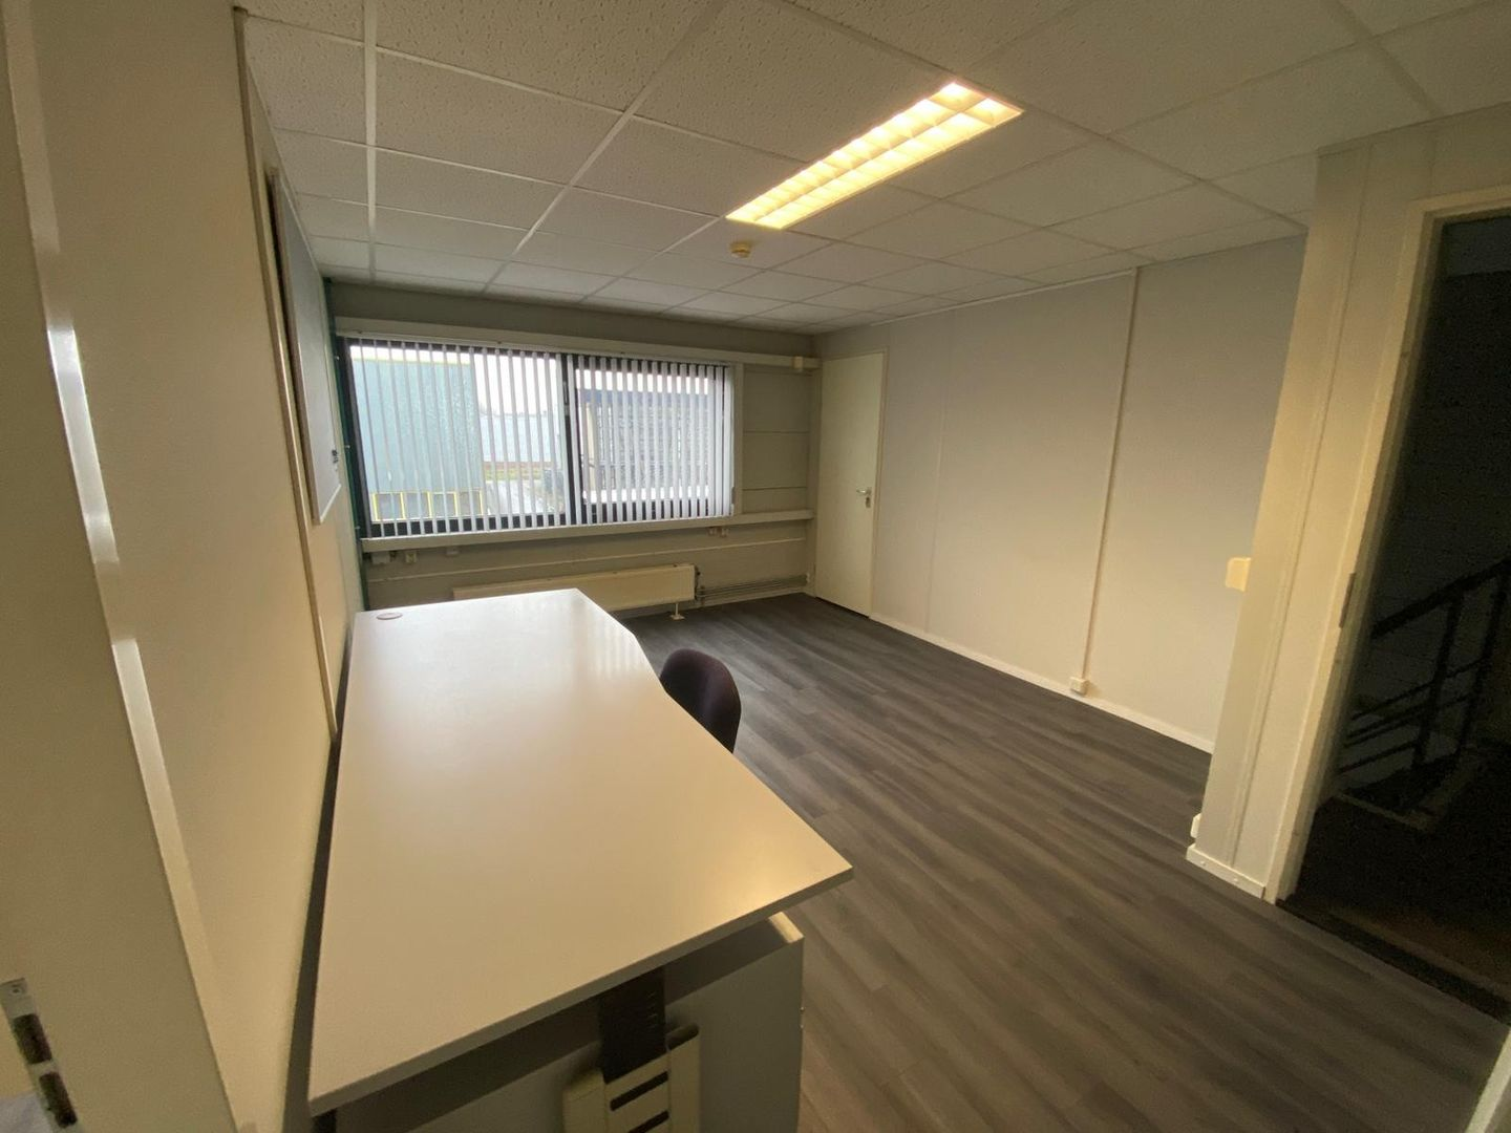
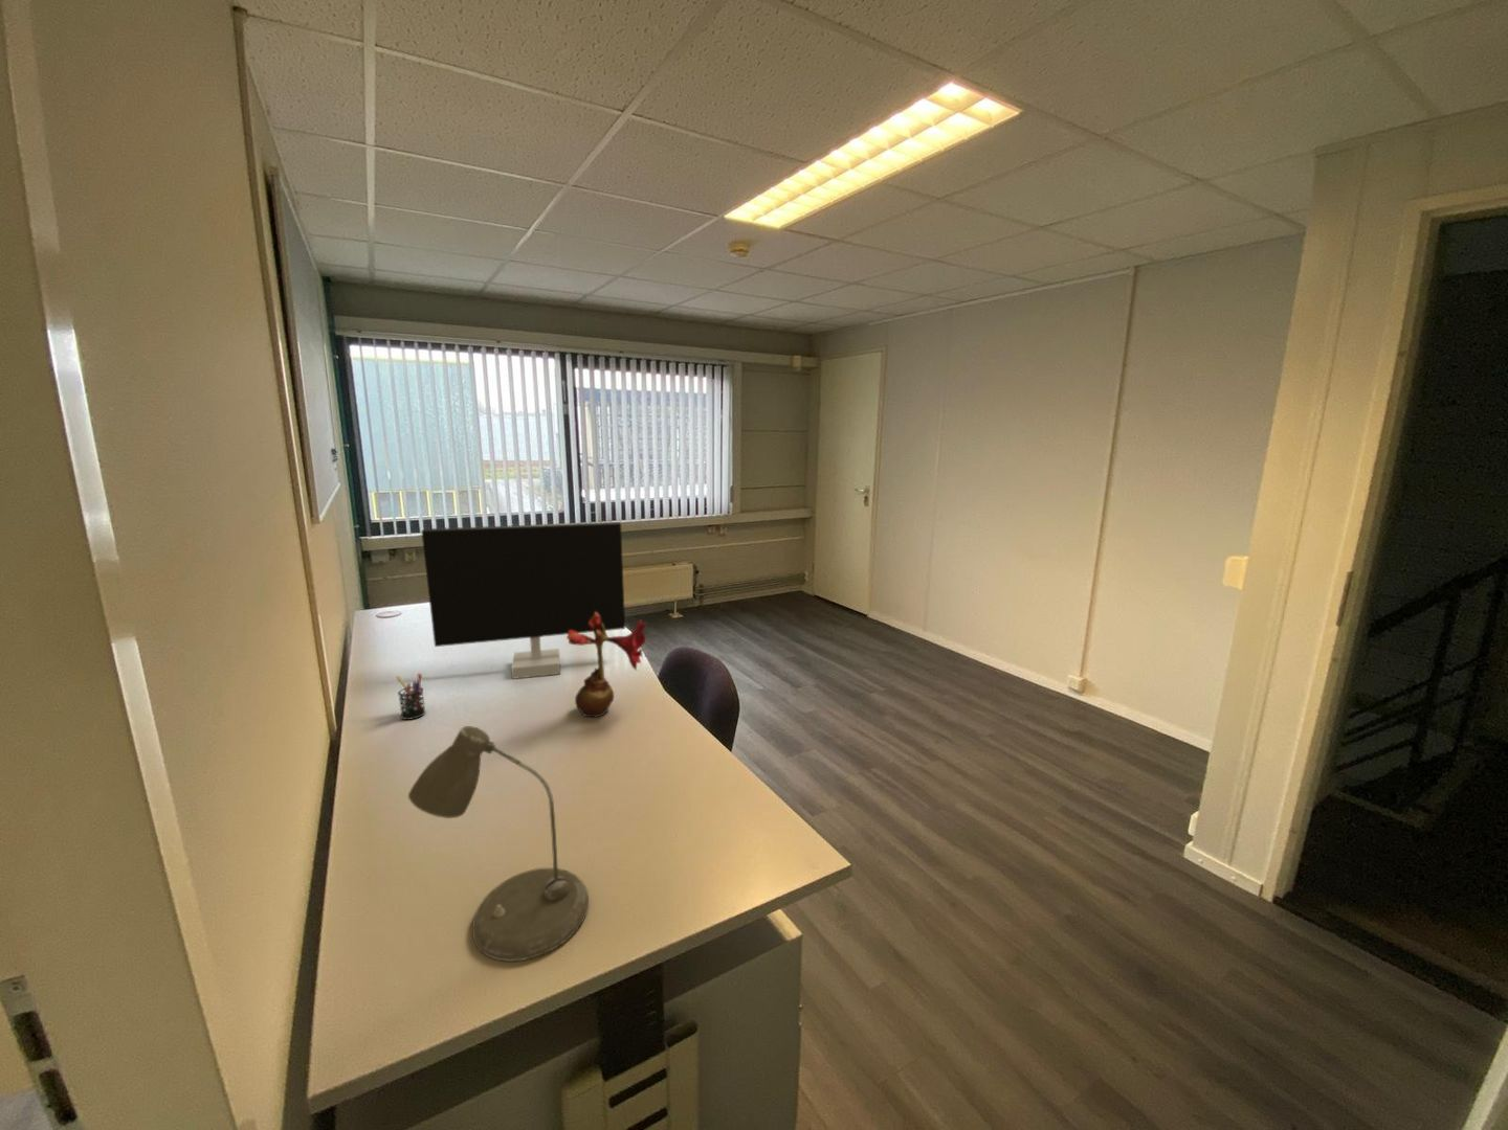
+ desk lamp (551, 826)
+ flower (603, 667)
+ pen holder (413, 693)
+ monitor (532, 598)
